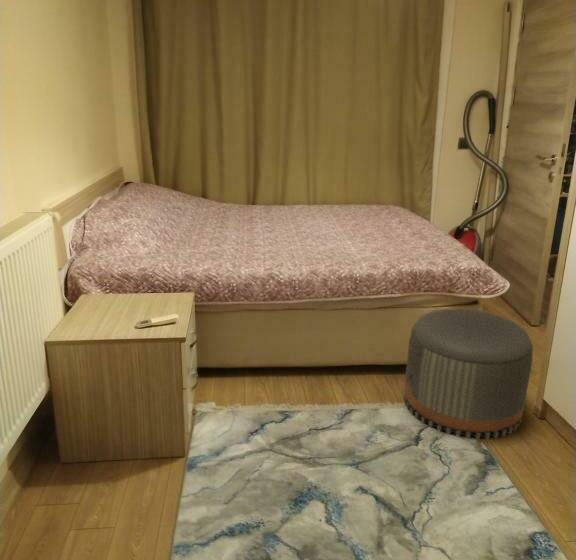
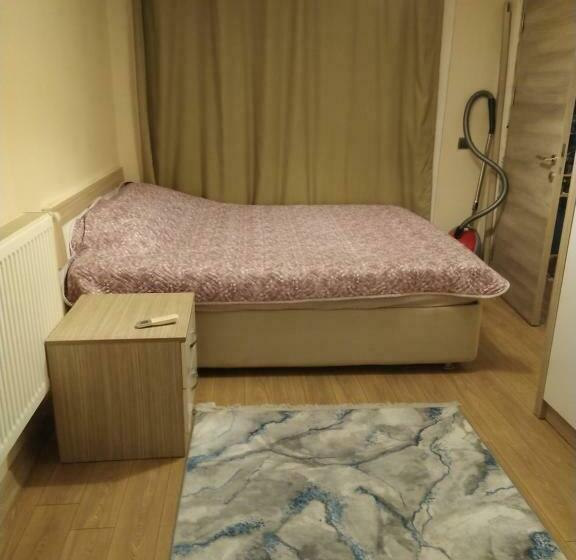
- pouf (466, 364)
